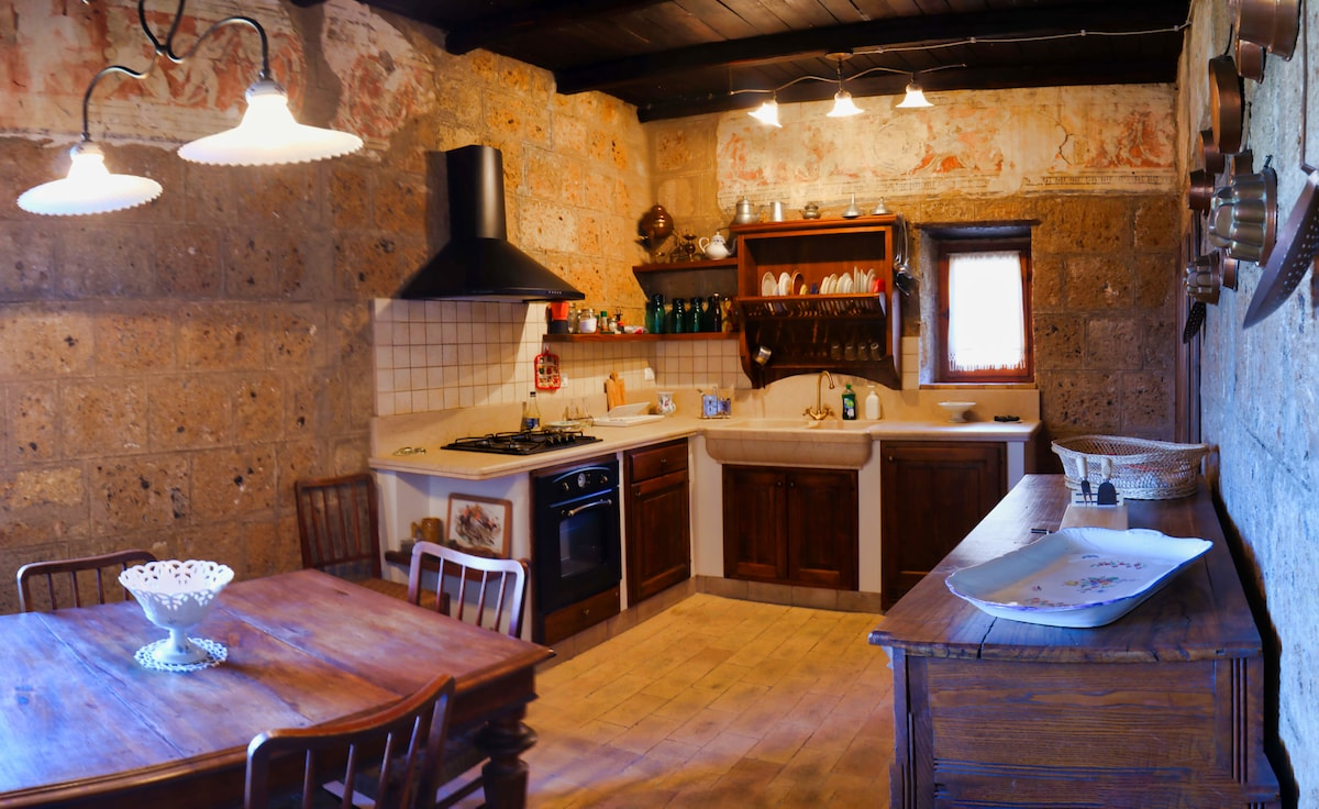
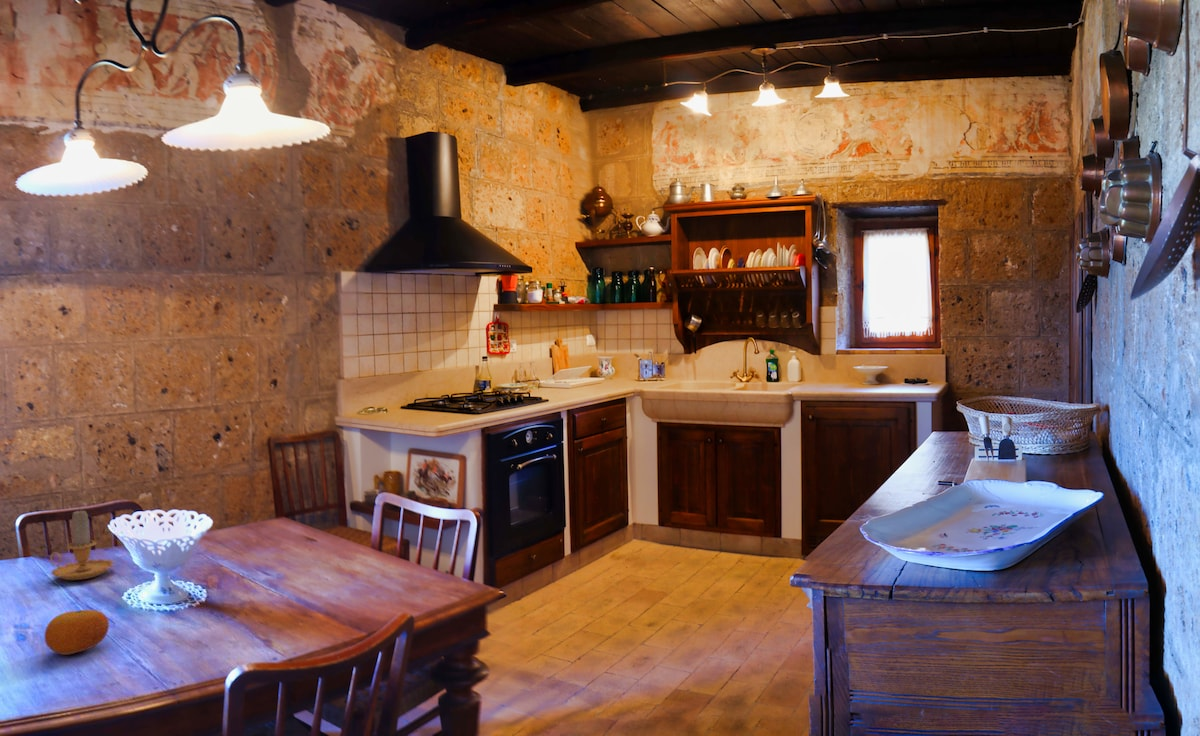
+ fruit (77, 630)
+ candle (76, 541)
